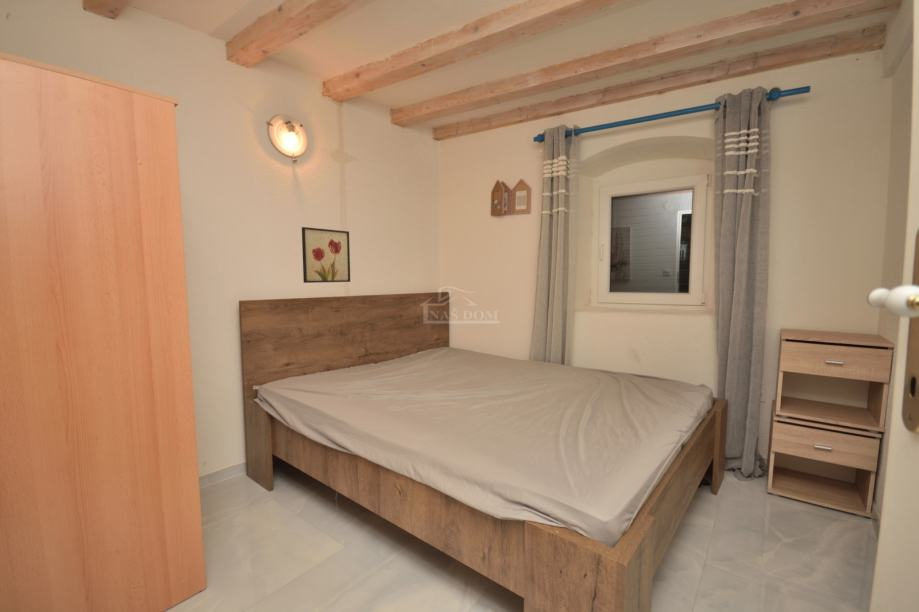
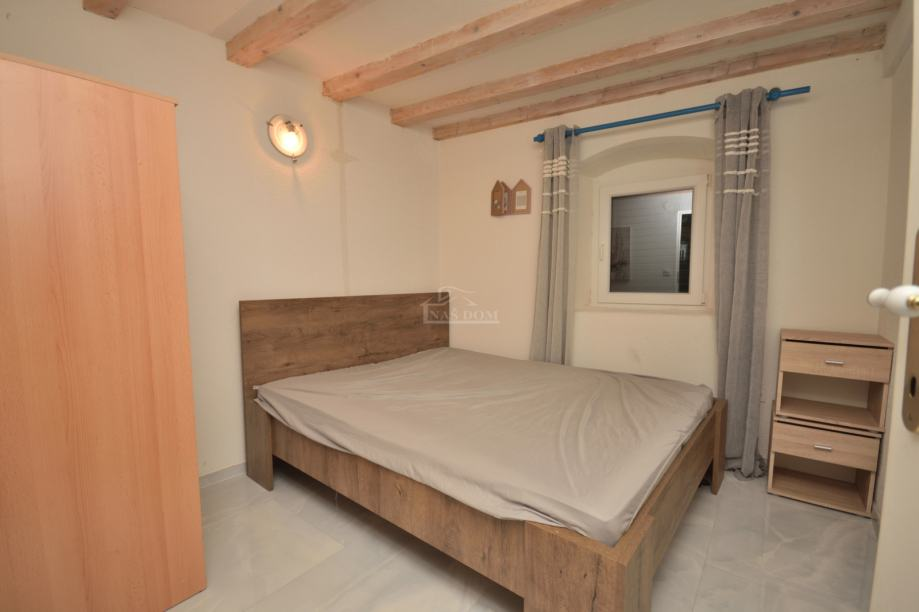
- wall art (326, 256)
